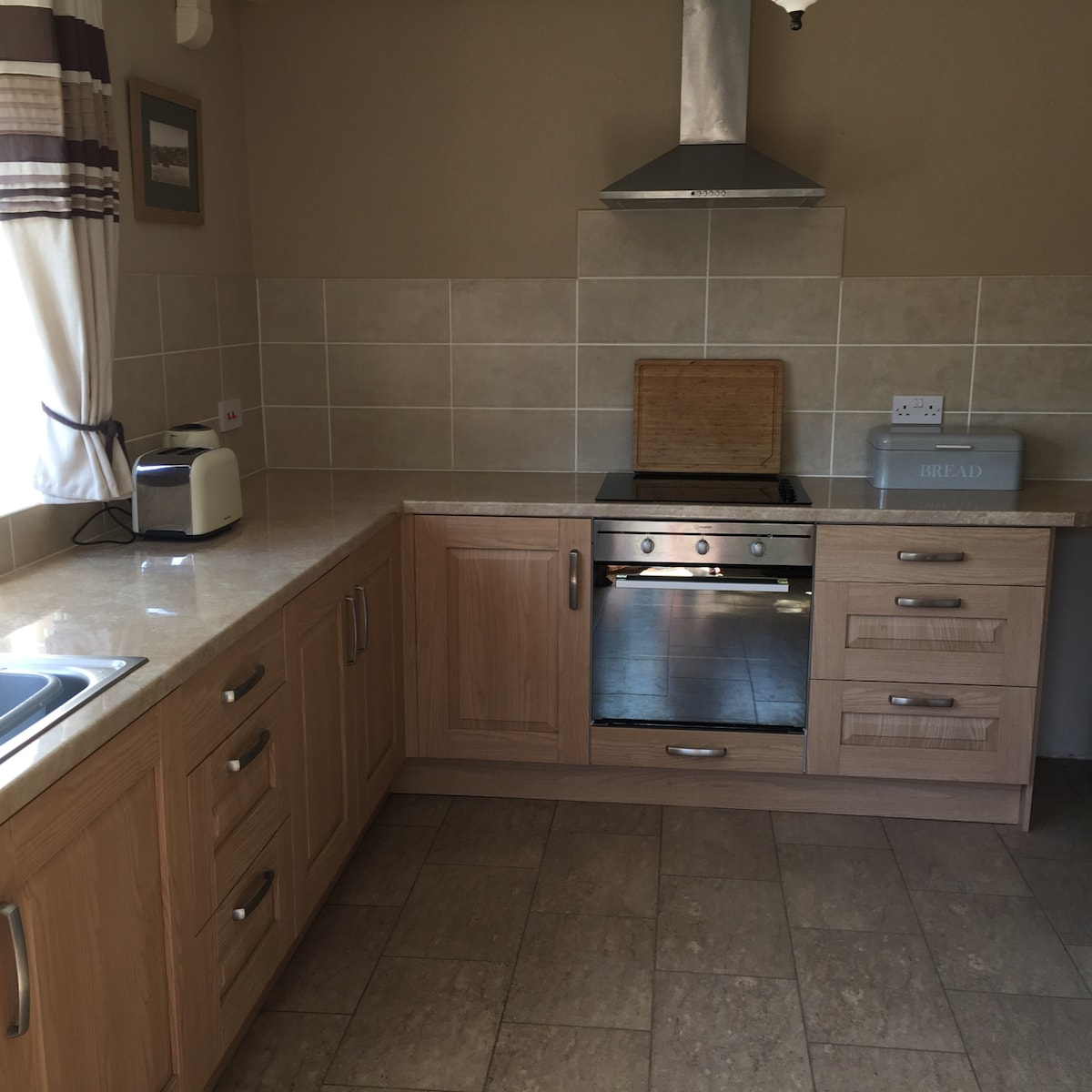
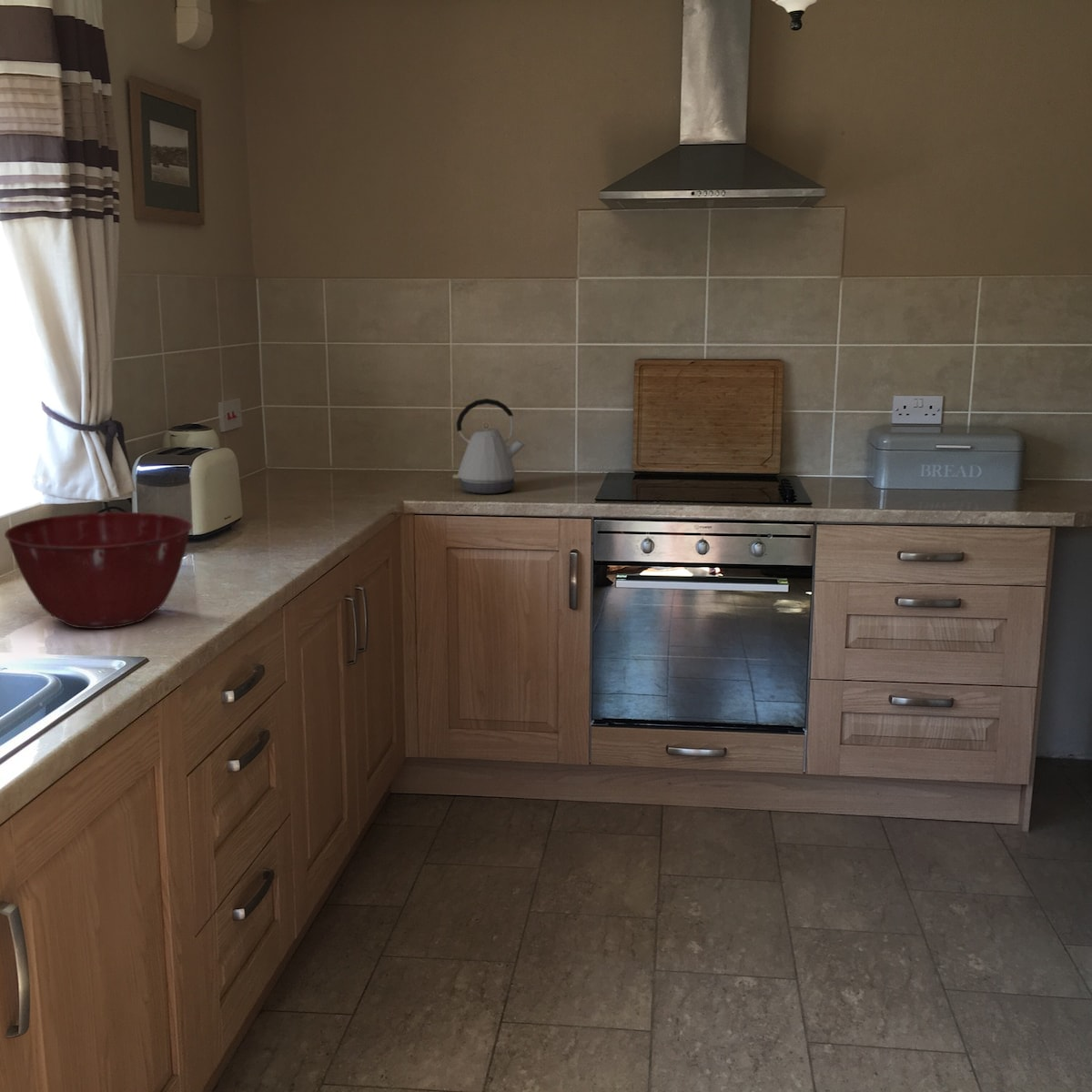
+ mixing bowl (104, 572)
+ kettle (489, 445)
